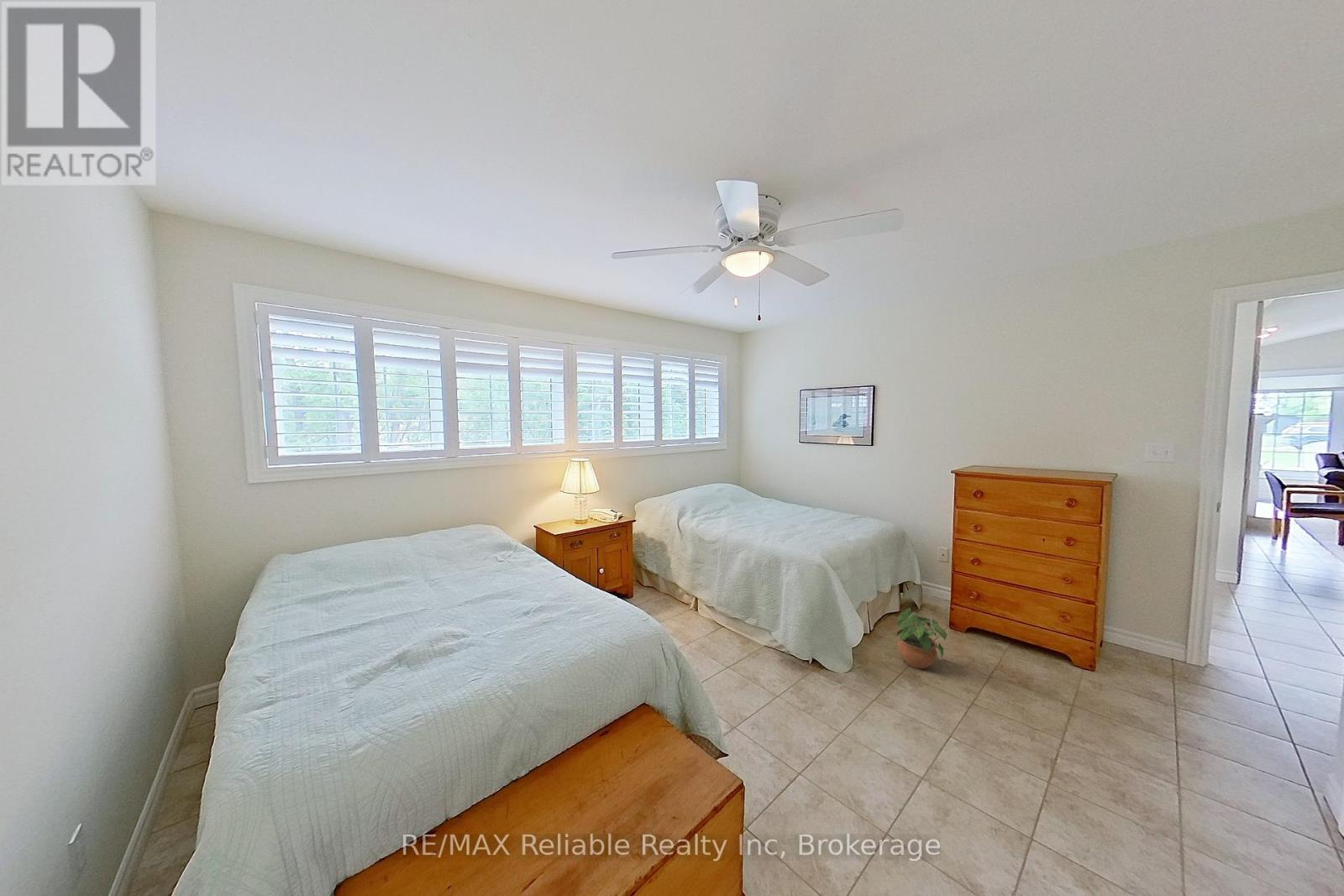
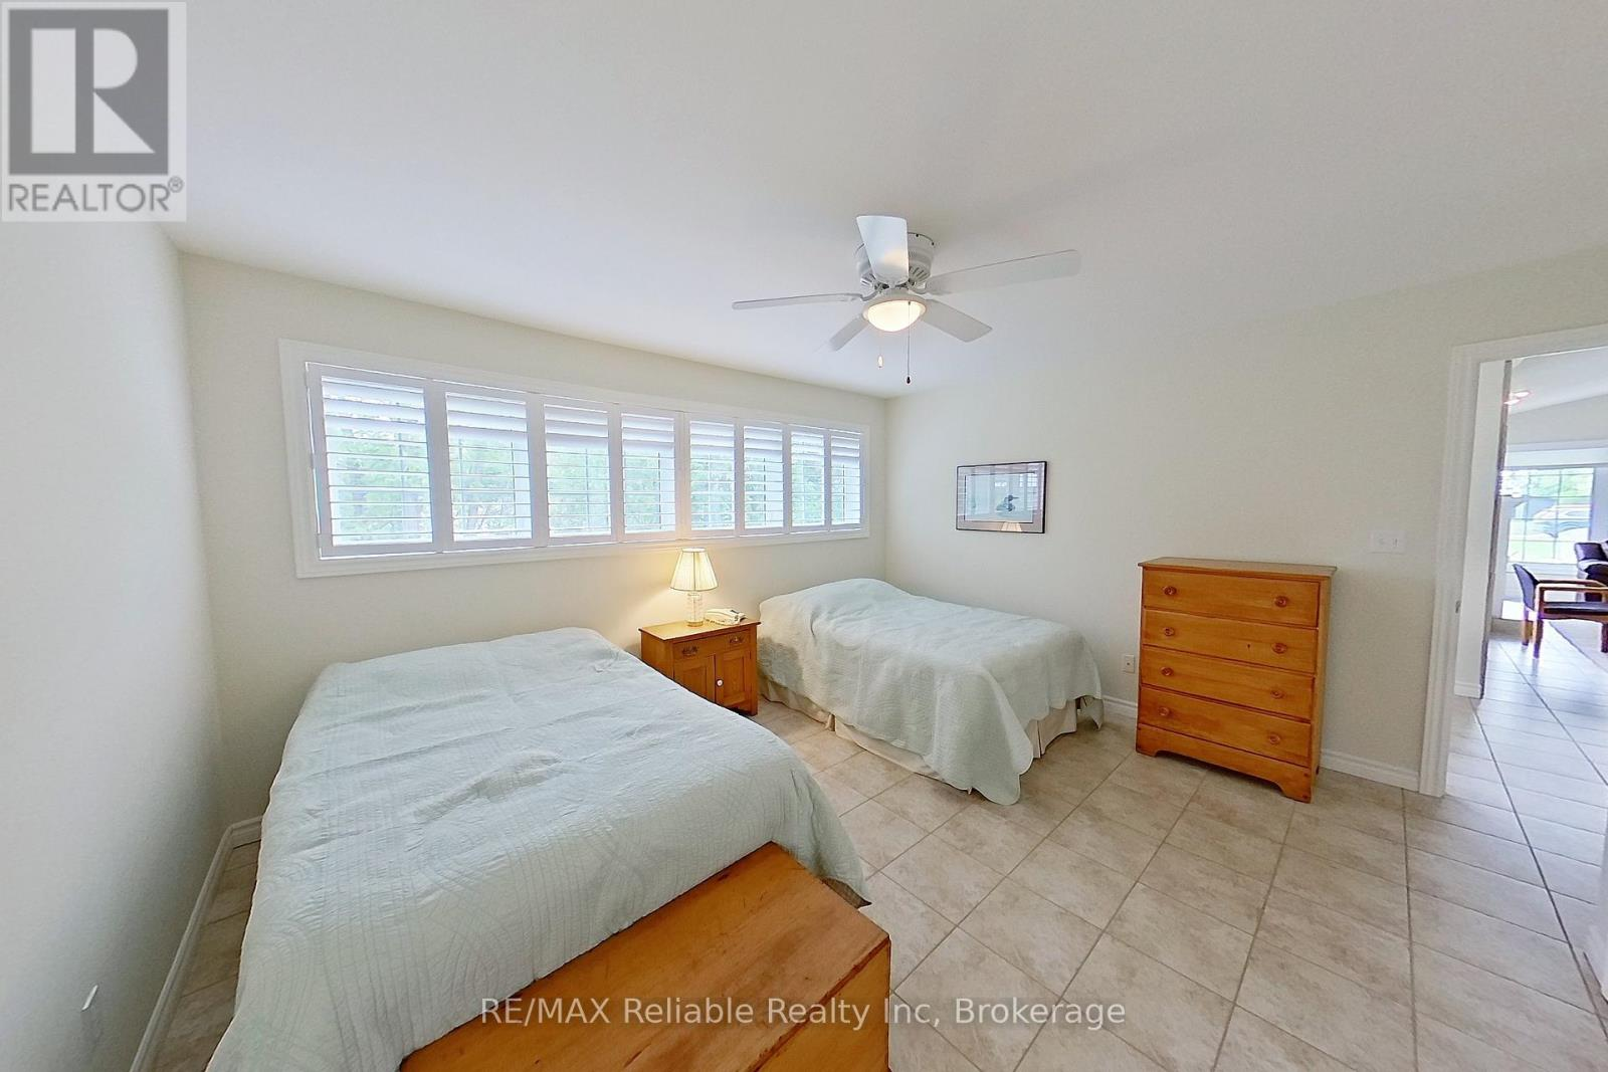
- potted plant (914, 637)
